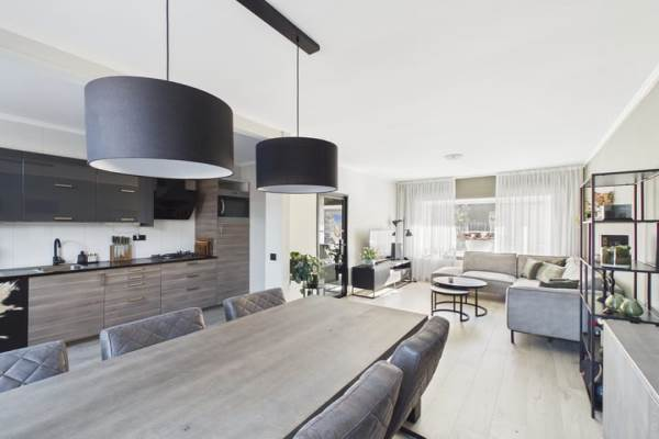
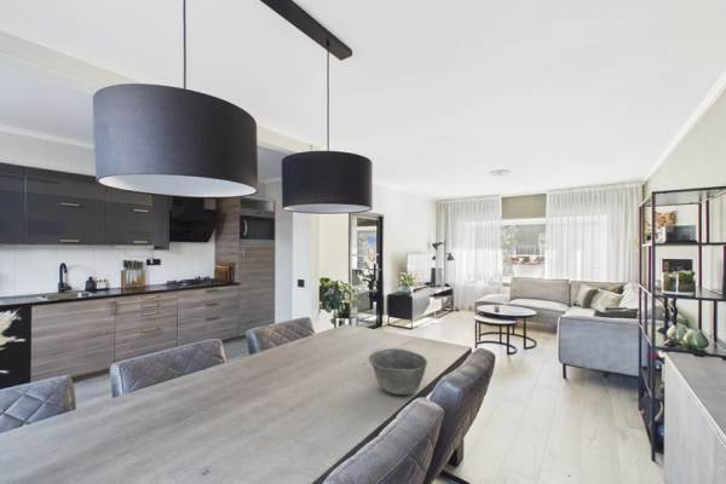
+ bowl (397, 374)
